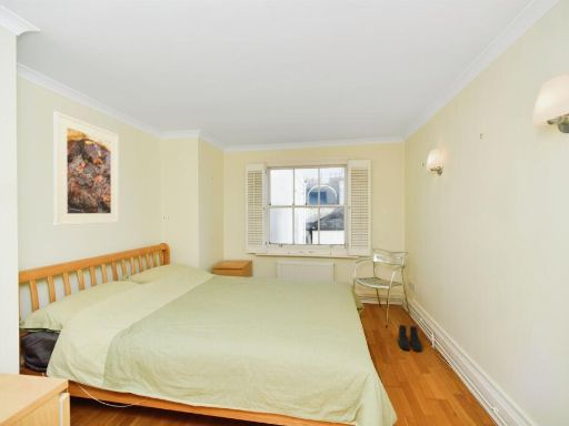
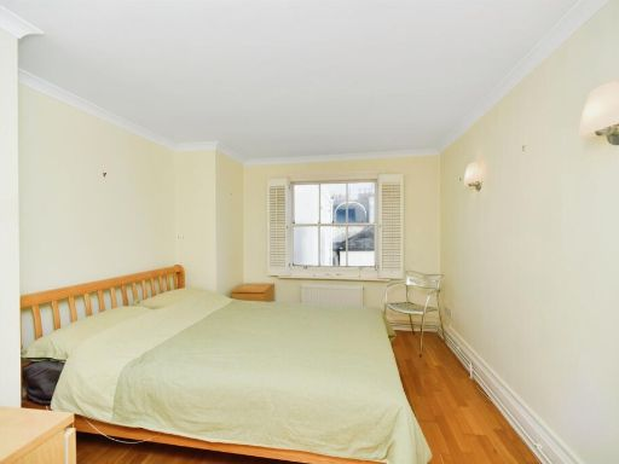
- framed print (90, 174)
- boots (410, 336)
